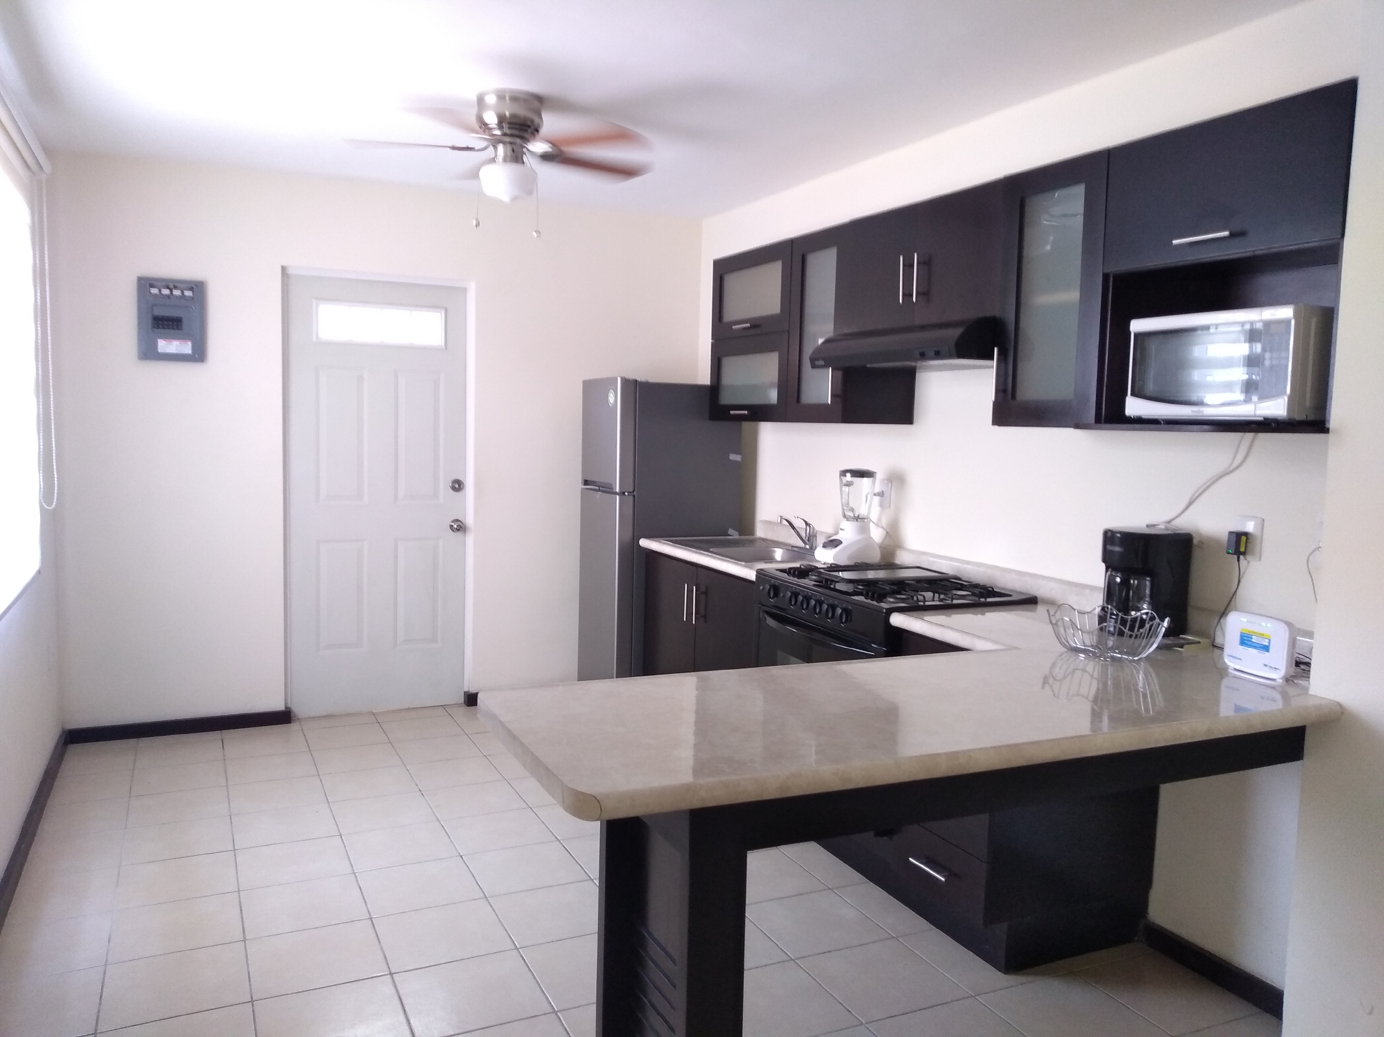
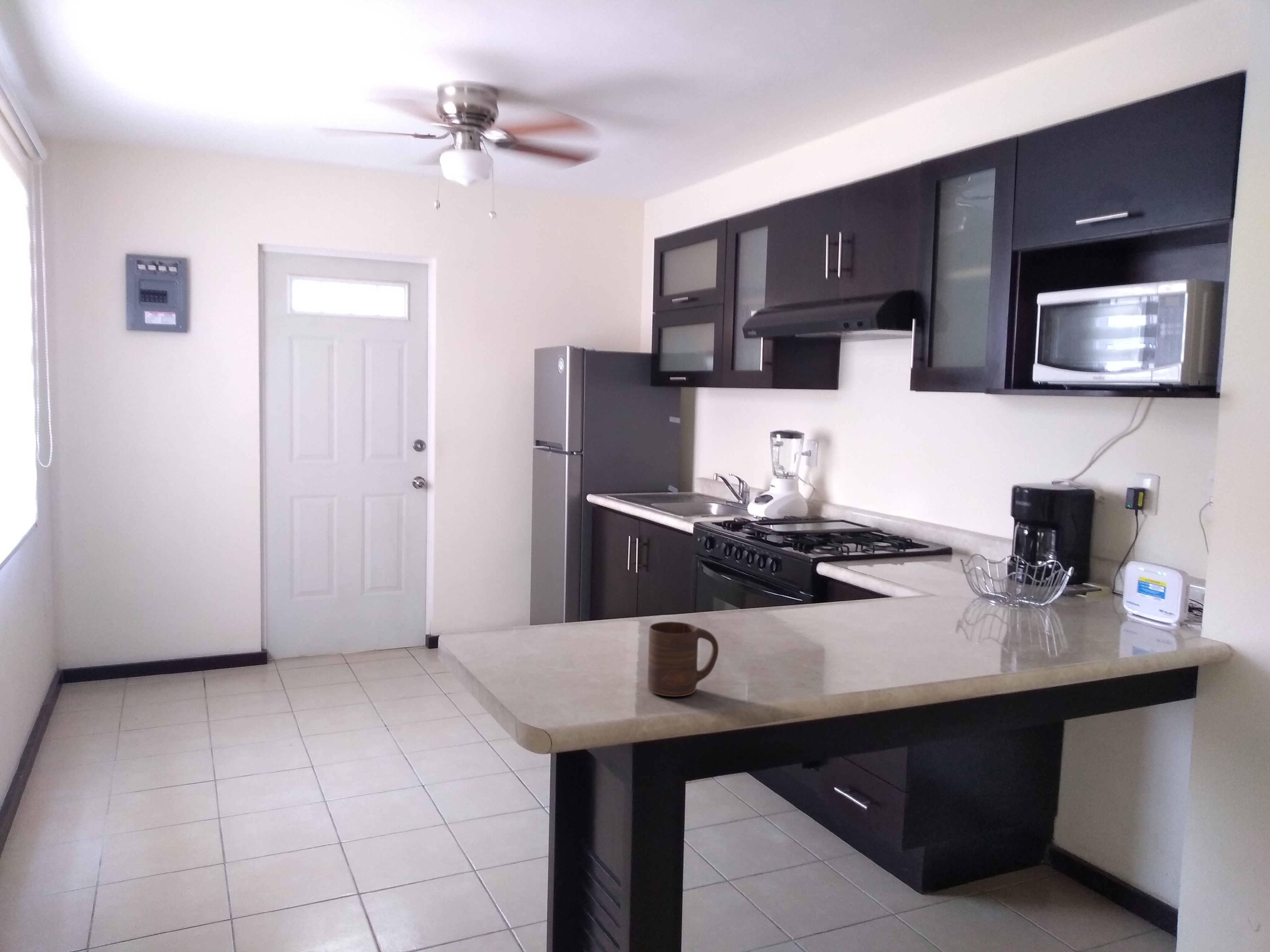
+ cup (679, 658)
